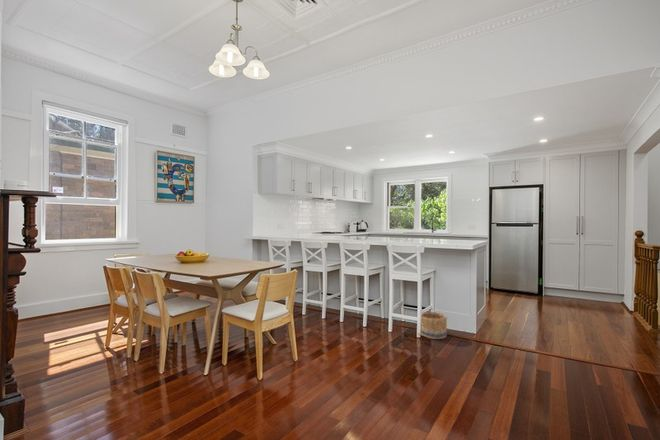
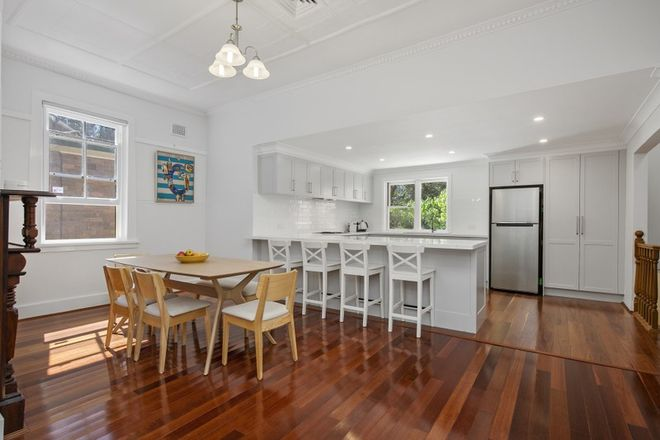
- basket (432, 324)
